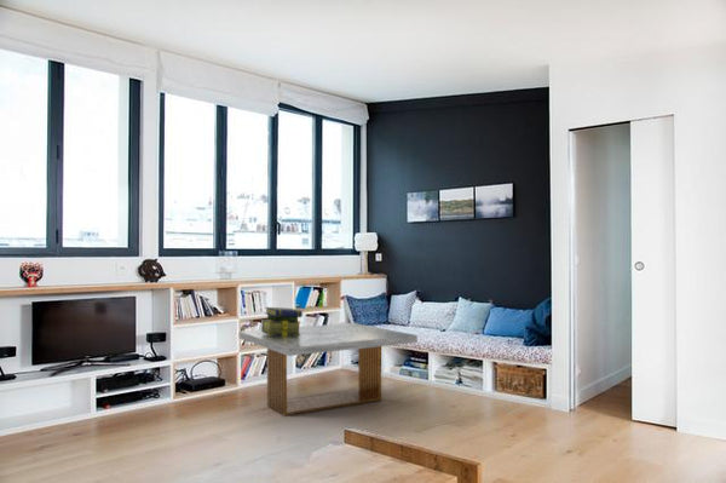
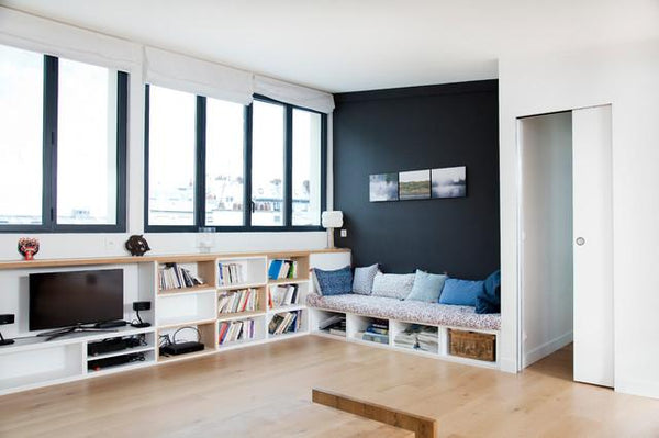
- stack of books (282, 320)
- coffee table (325, 351)
